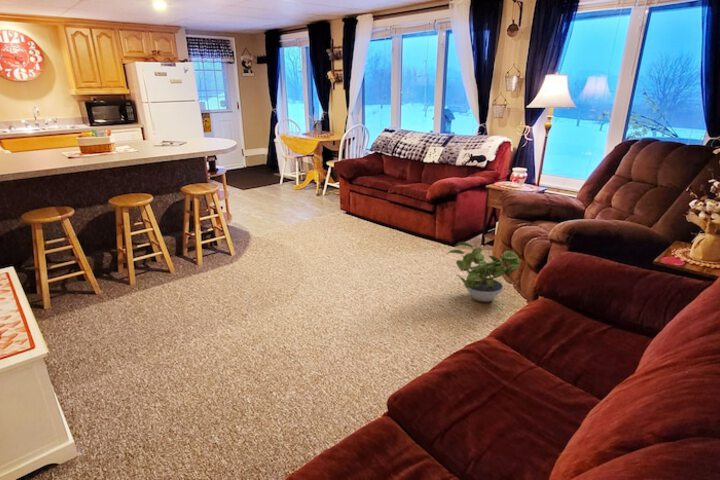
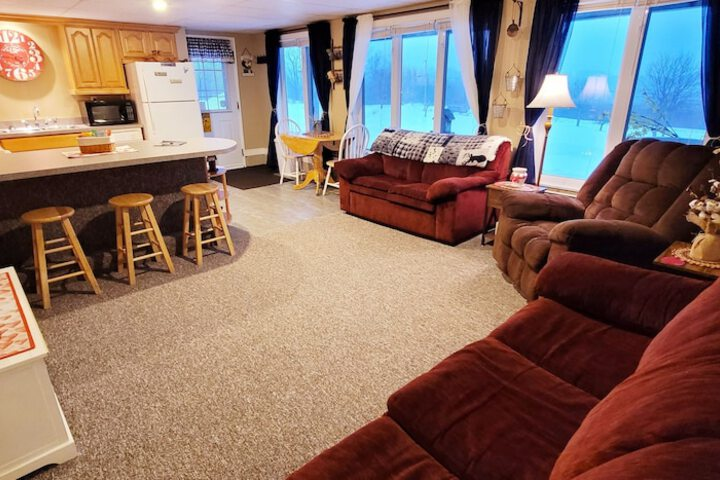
- potted plant (481, 270)
